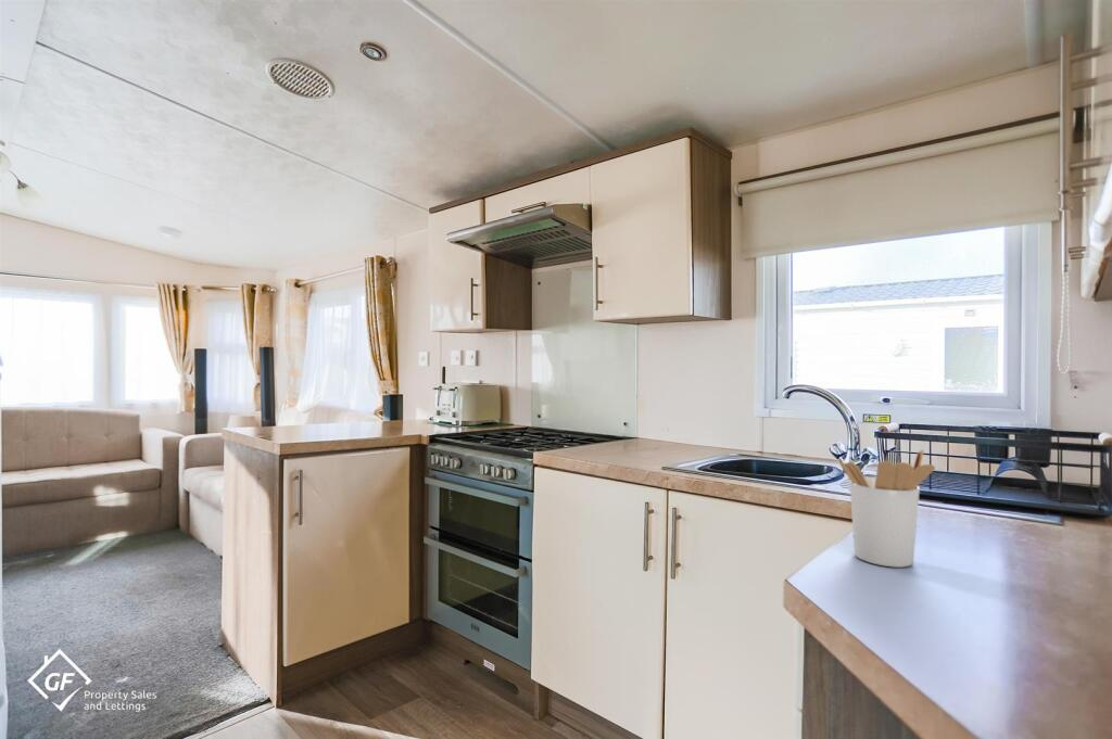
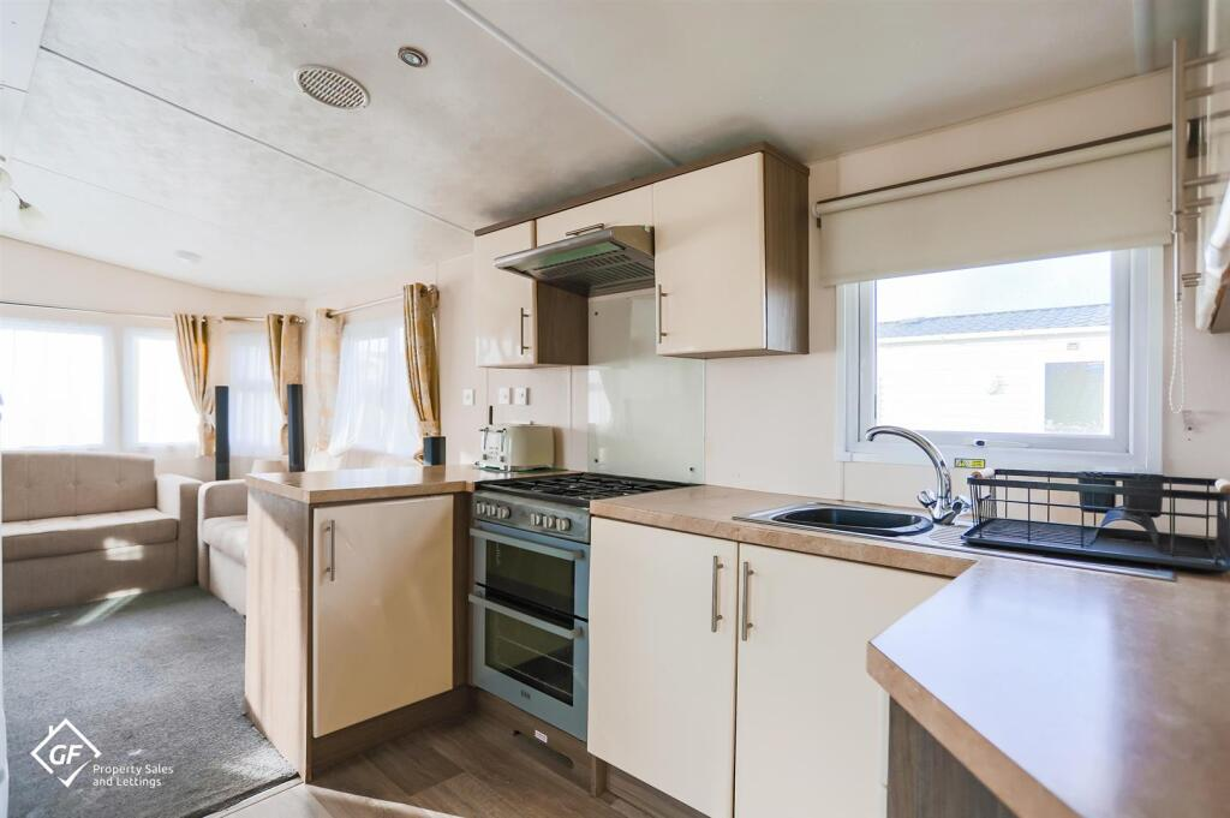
- utensil holder (889, 507)
